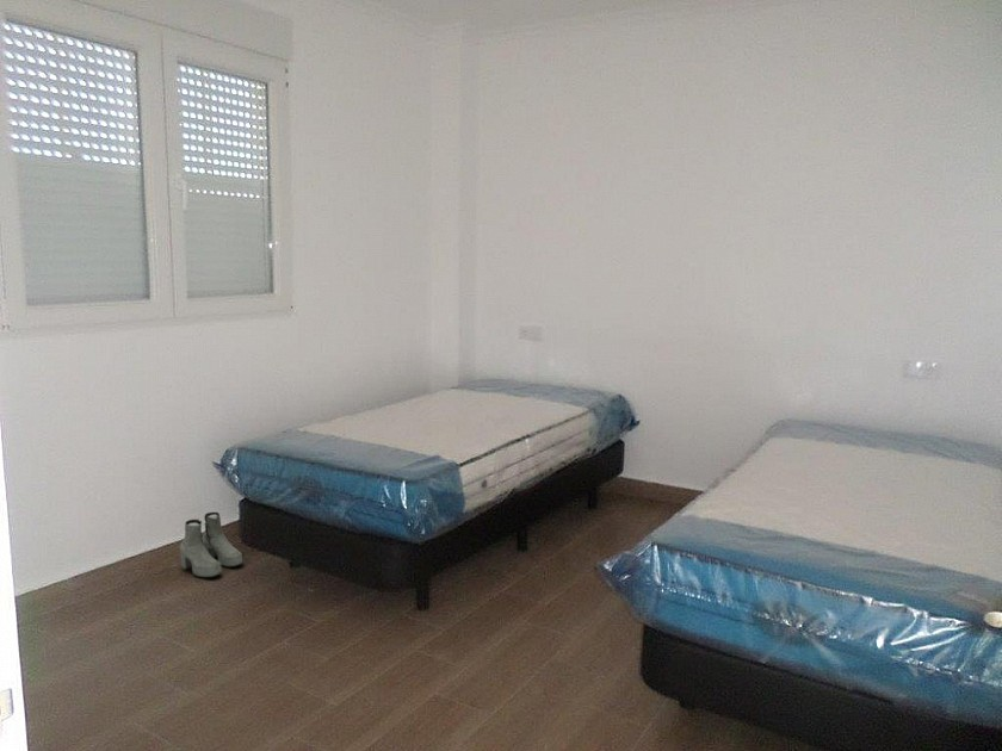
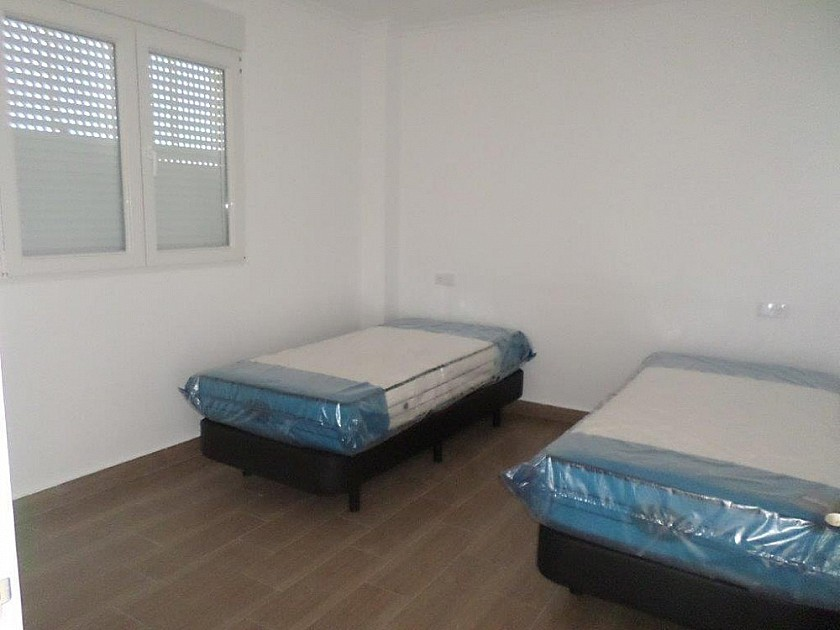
- boots (210, 542)
